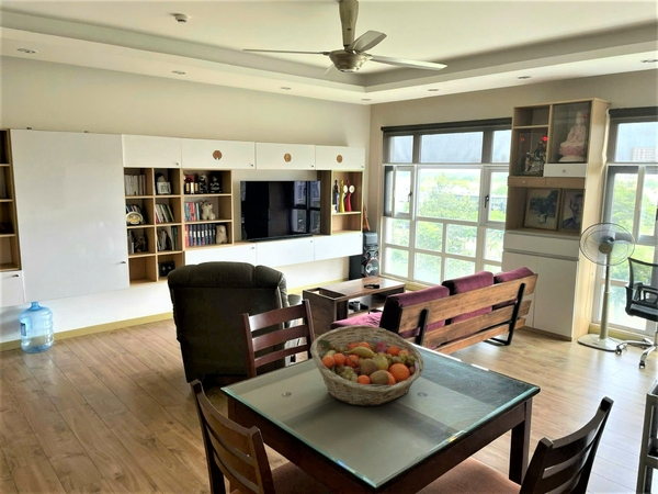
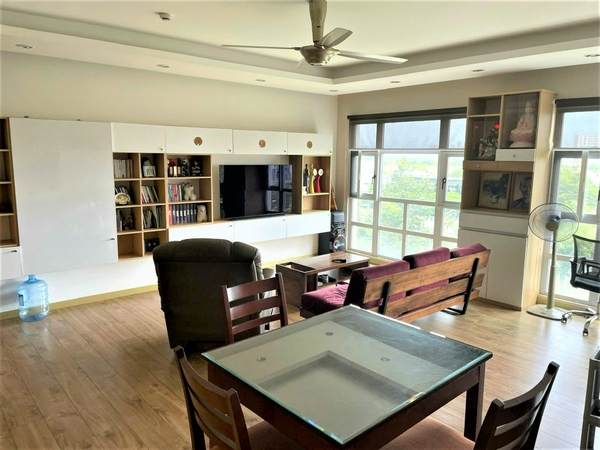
- fruit basket (366, 363)
